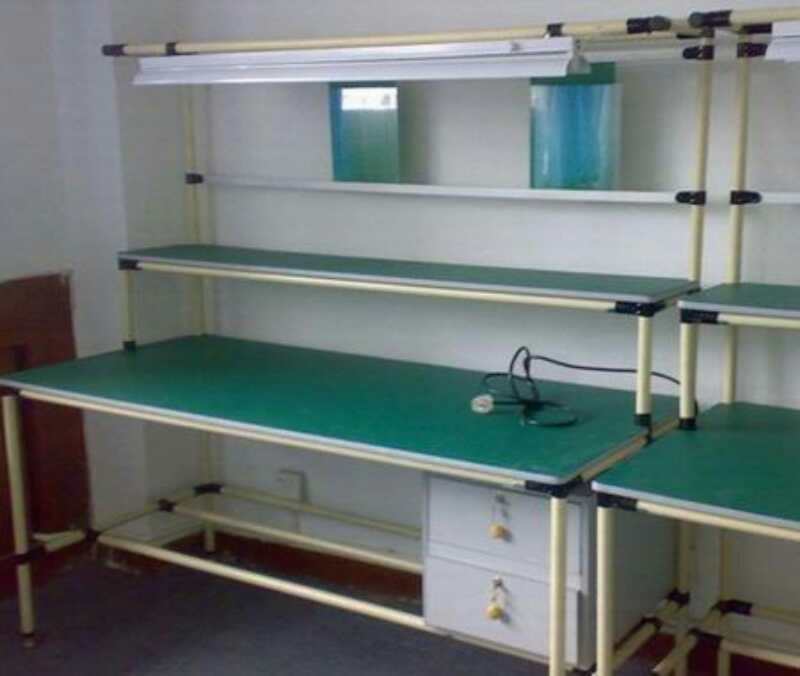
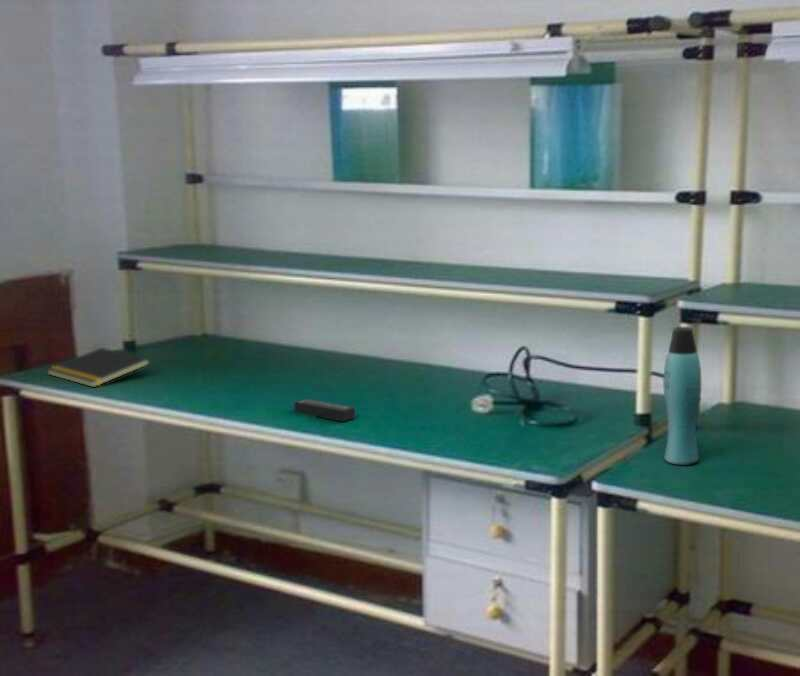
+ multiport hub (324, 409)
+ bottle (682, 394)
+ notepad (97, 366)
